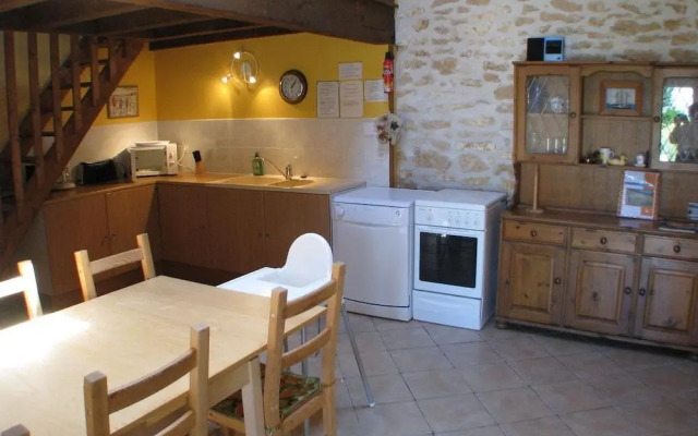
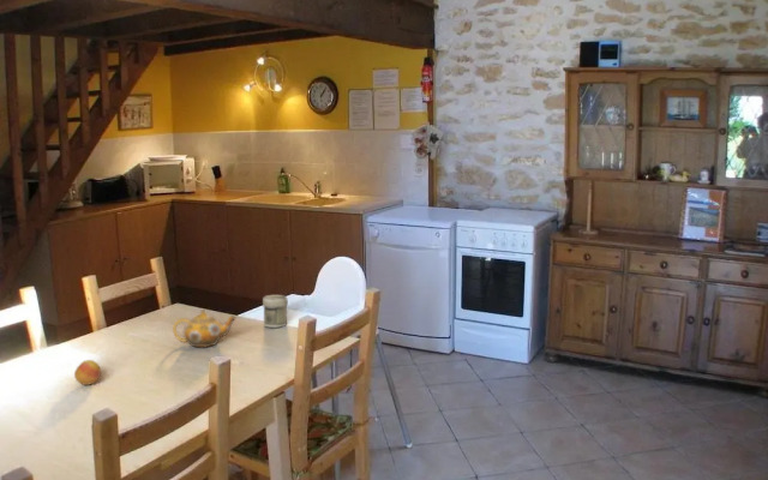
+ teapot (204, 326)
+ jar (275, 311)
+ fruit (88, 372)
